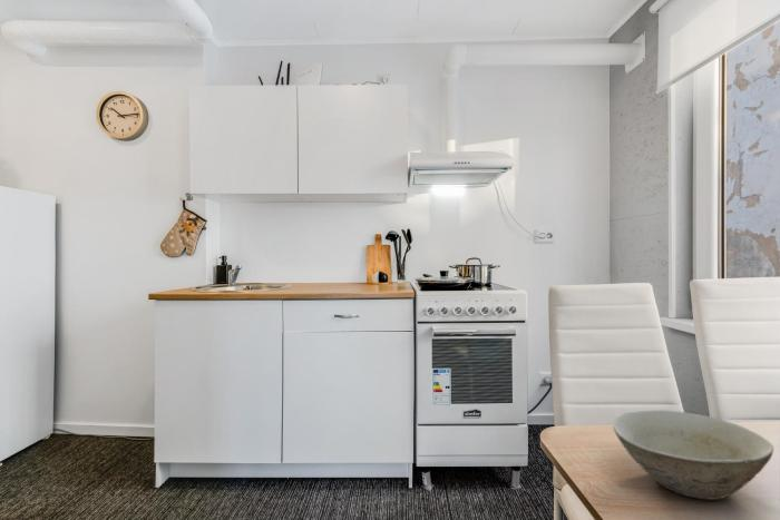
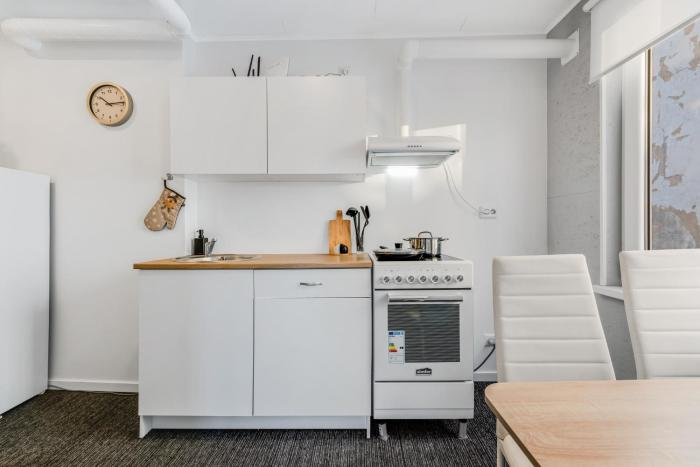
- bowl (685, 455)
